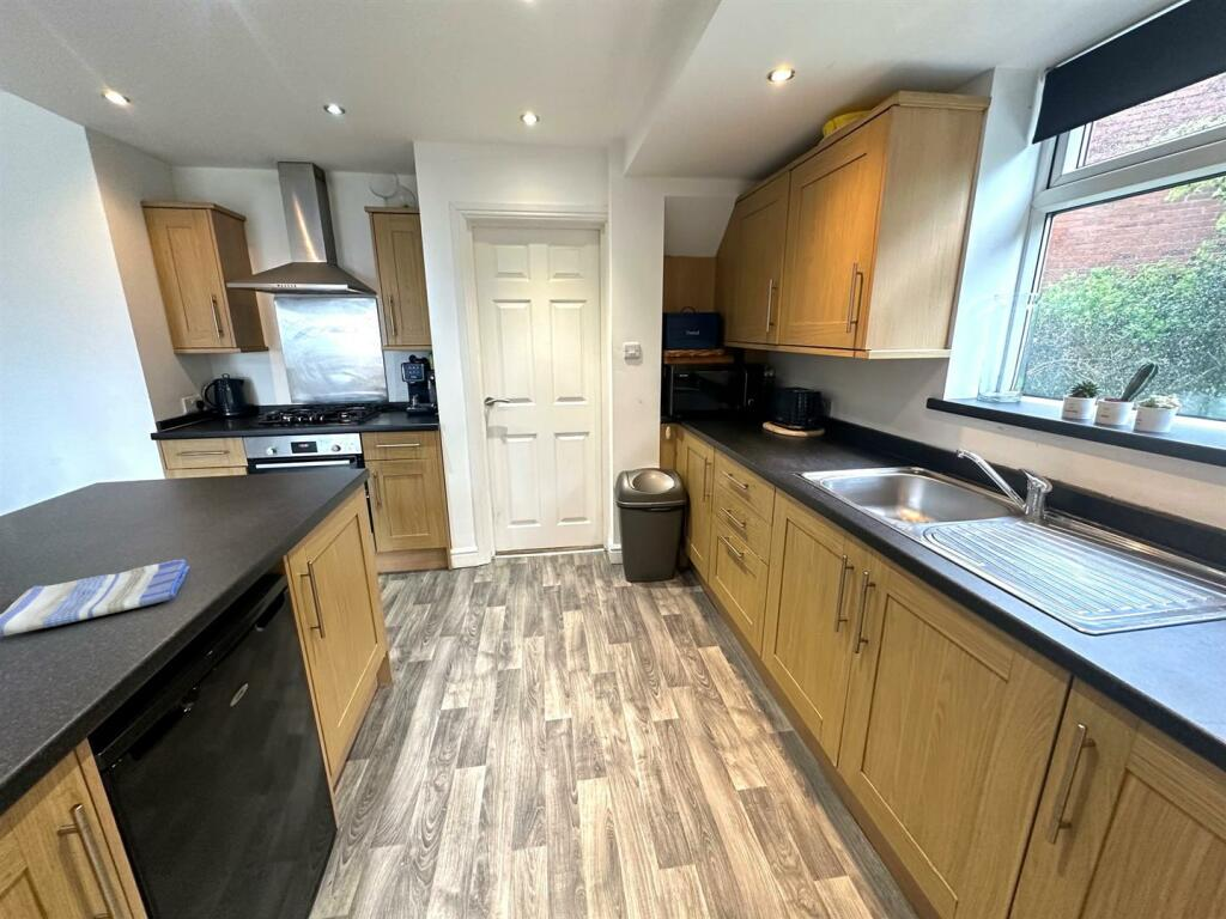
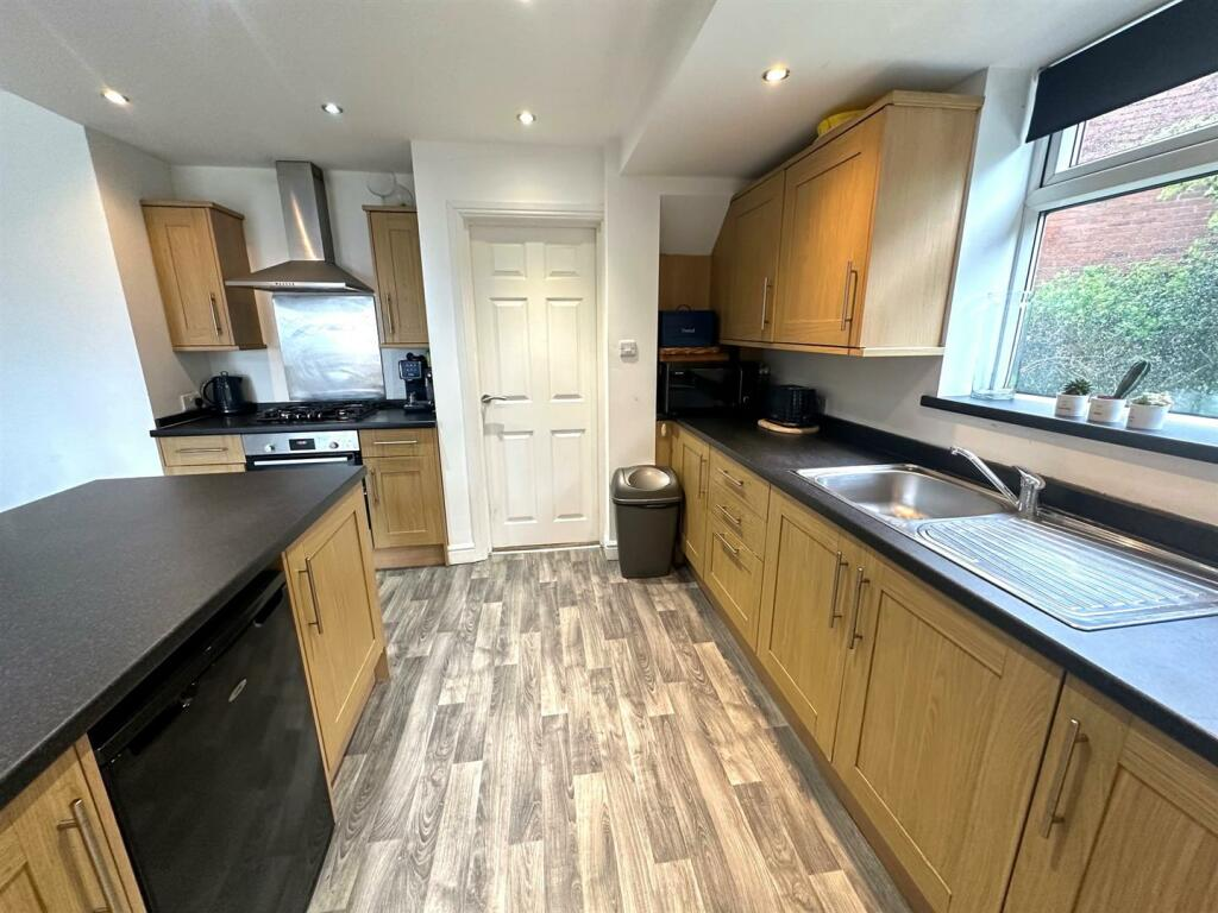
- dish towel (99, 594)
